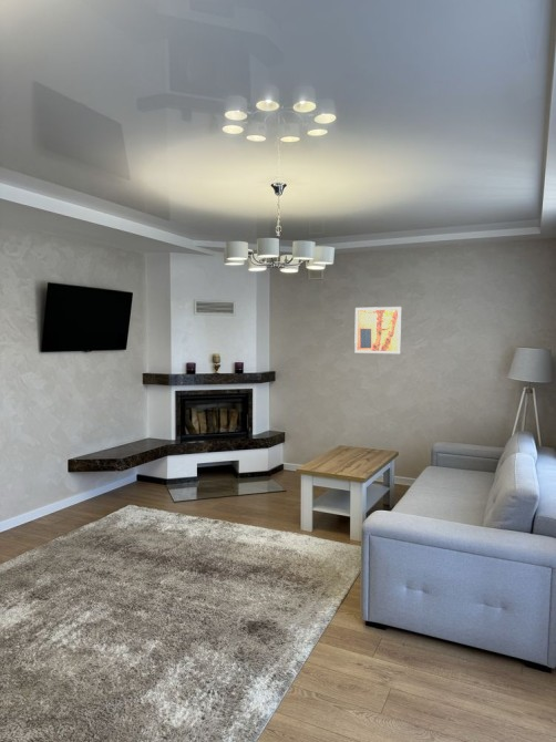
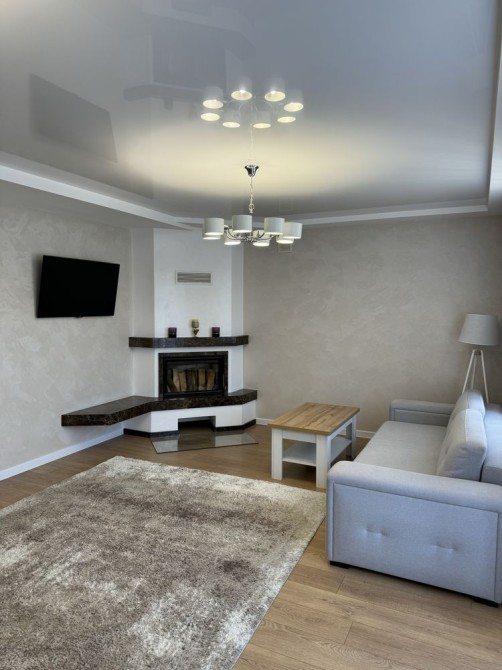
- wall art (377, 330)
